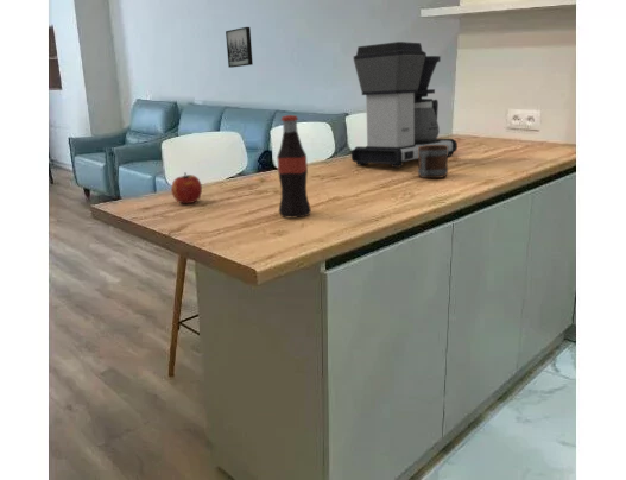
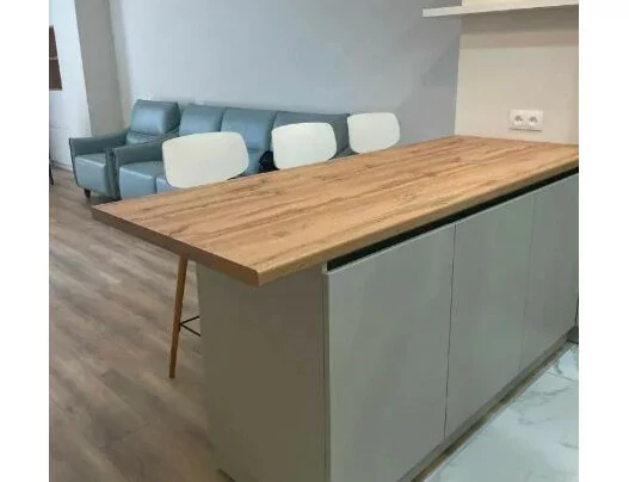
- mug (430, 162)
- bottle (292, 165)
- fruit (186, 187)
- coffee maker (406, 105)
- wall art (239, 48)
